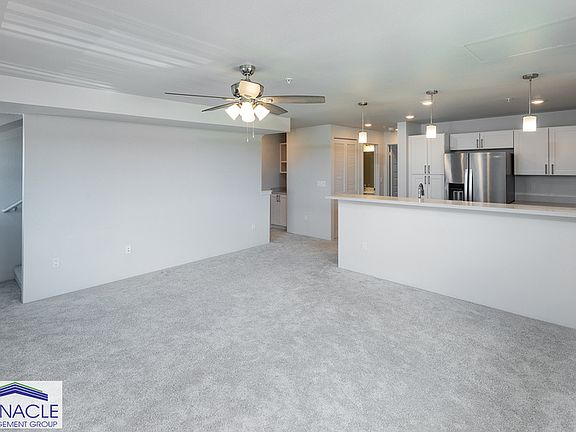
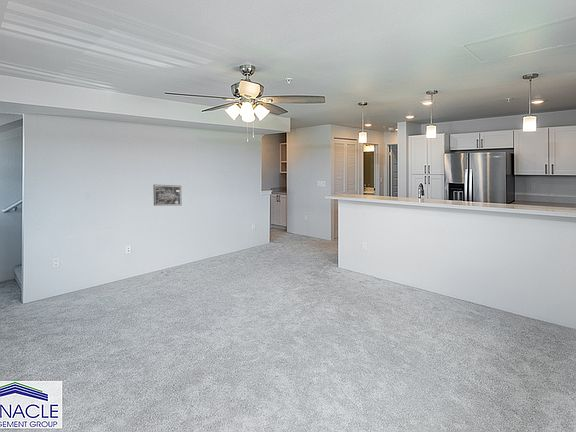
+ wall art (167, 195)
